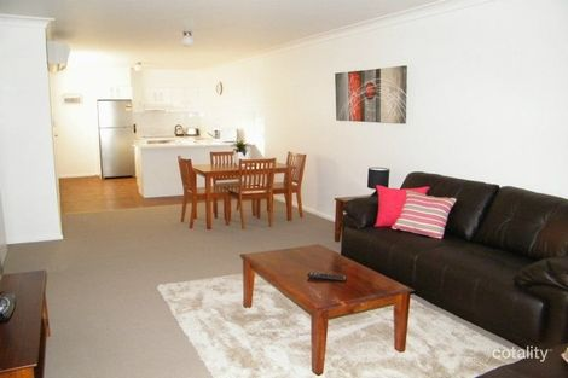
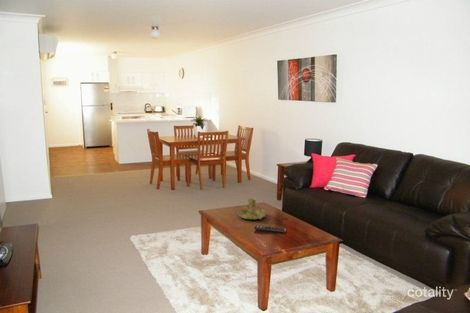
+ candle holder (253, 209)
